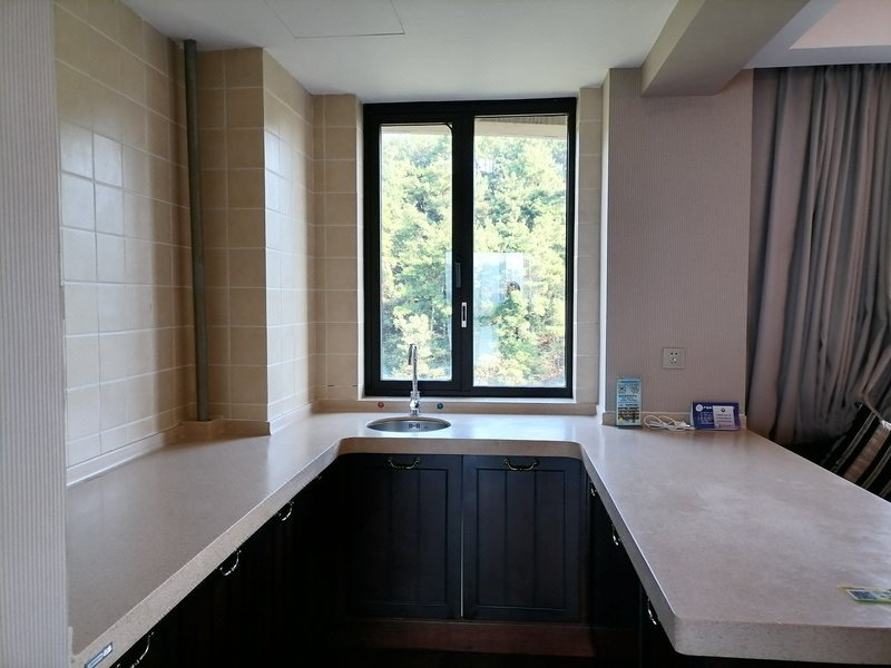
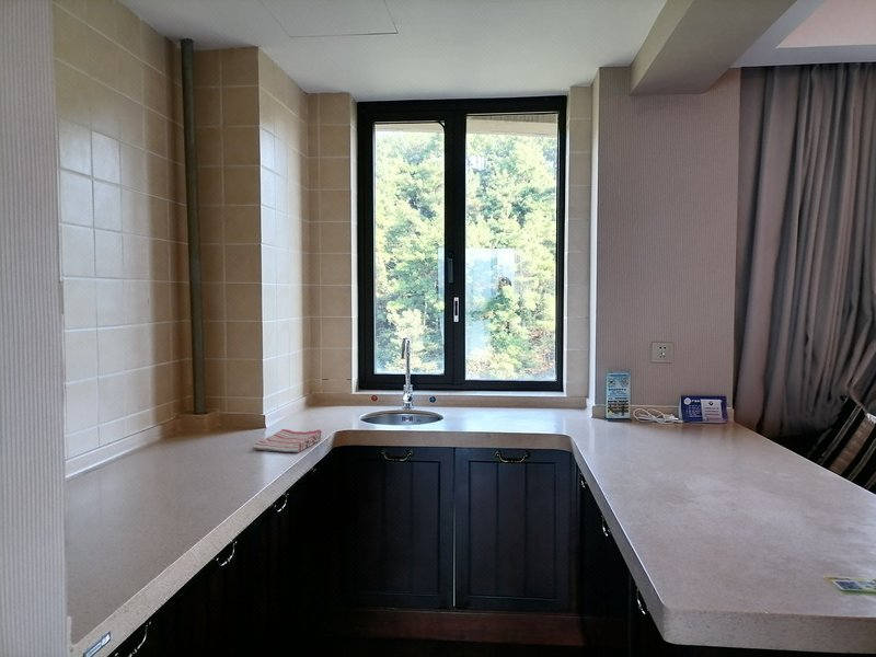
+ dish towel (288, 439)
